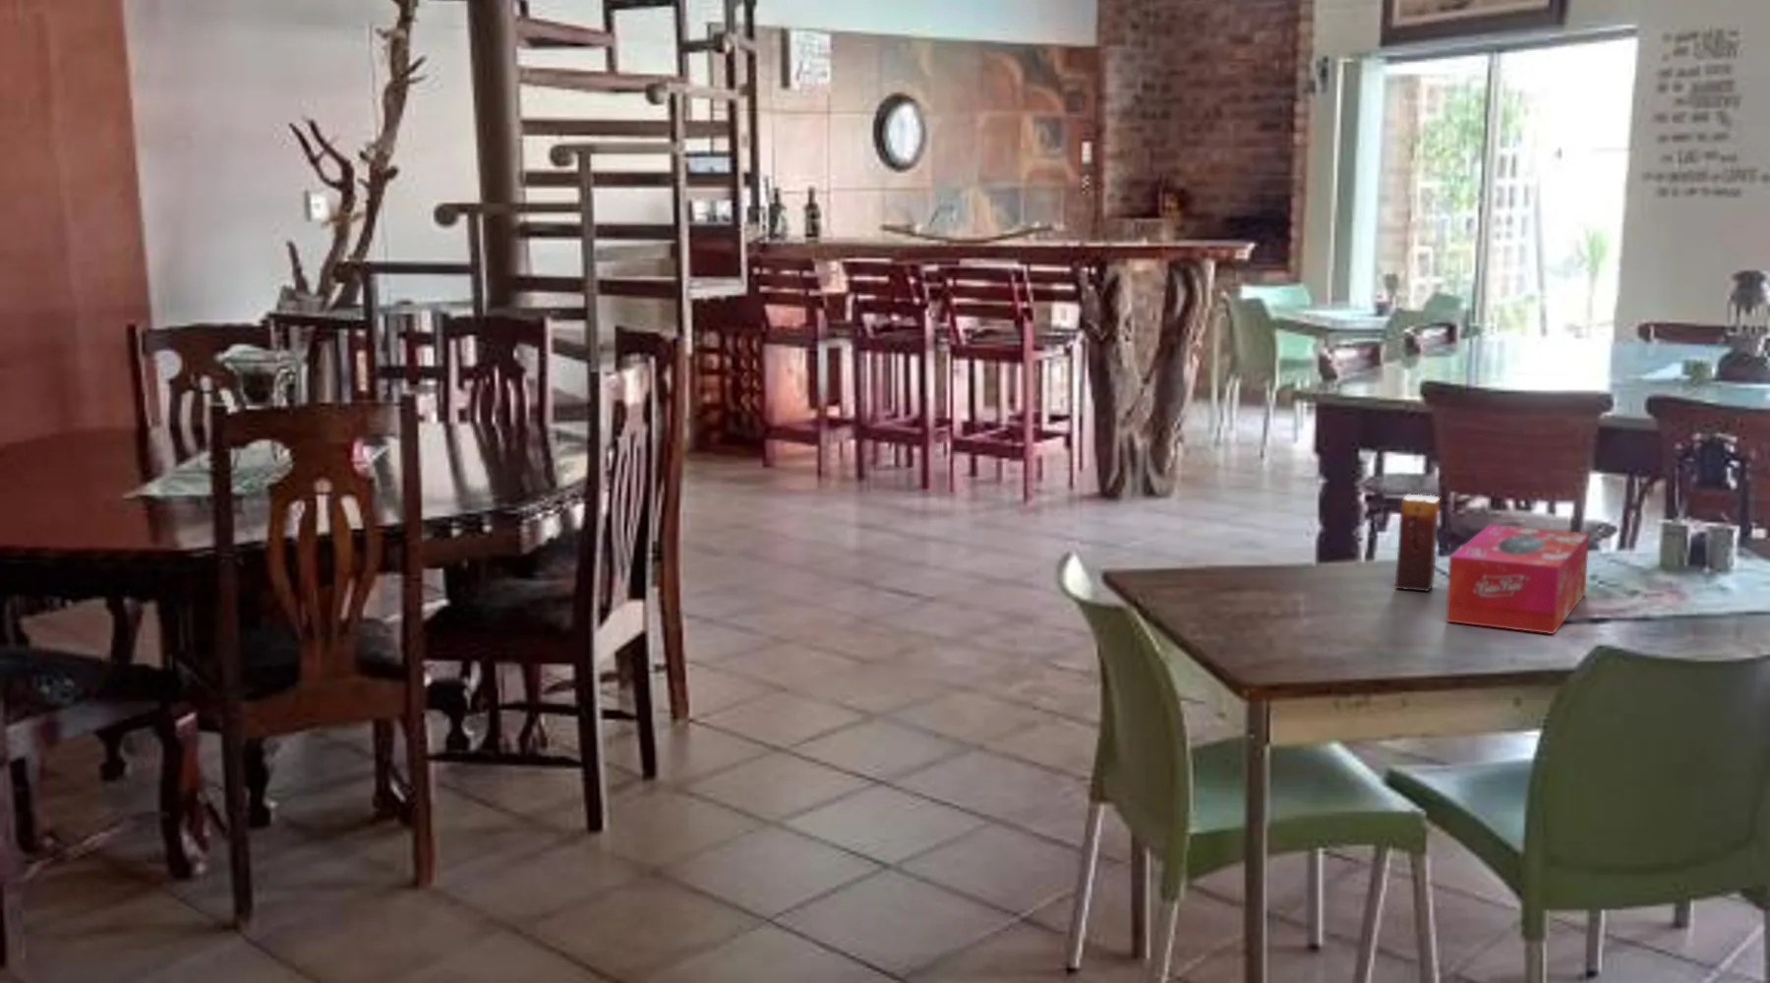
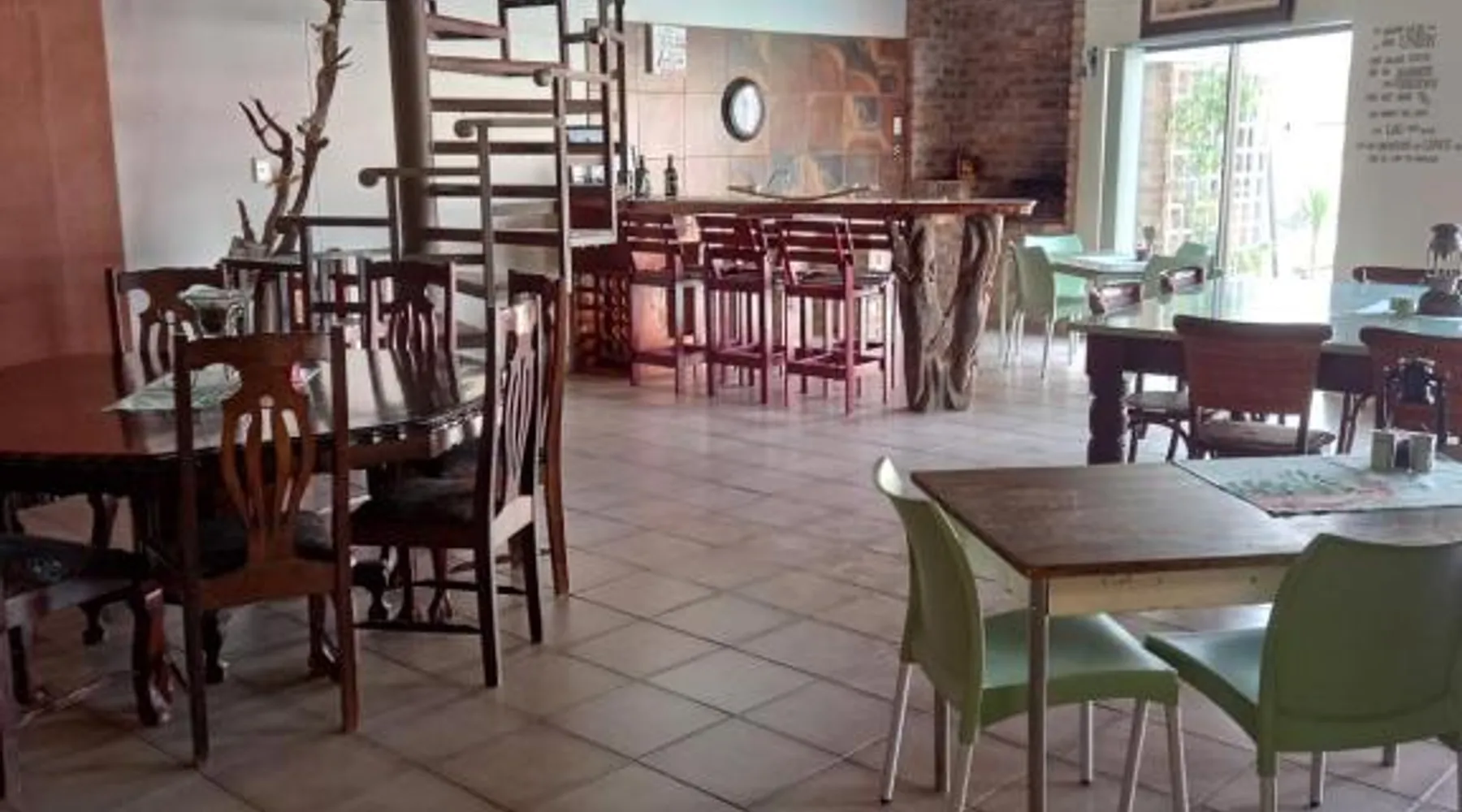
- tissue box (1519, 575)
- candle (1416, 541)
